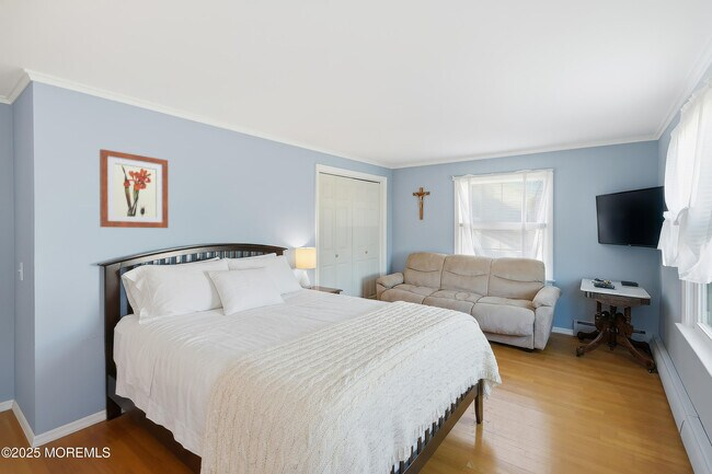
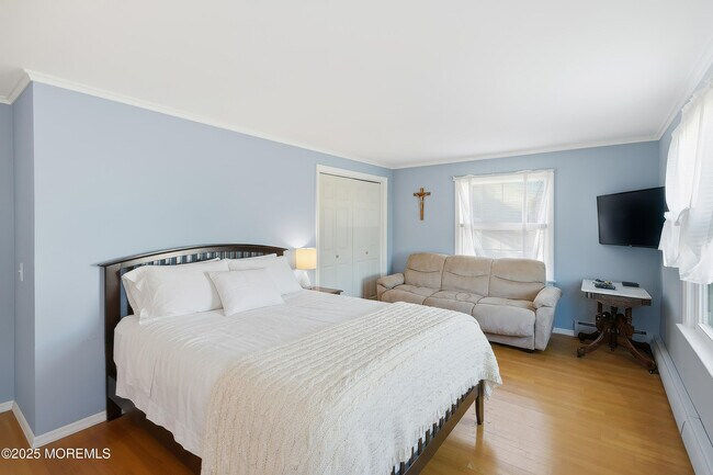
- wall art (136, 190)
